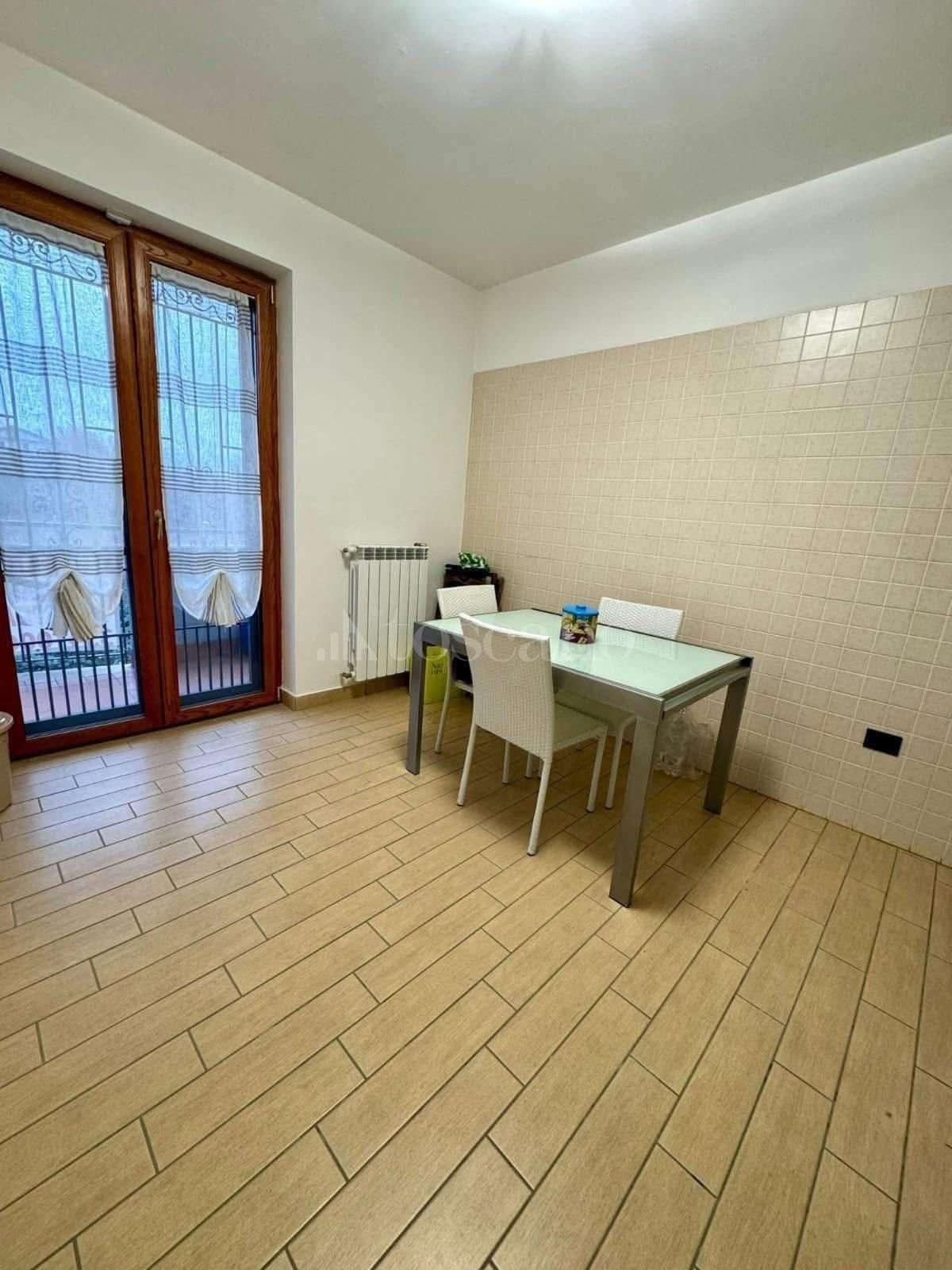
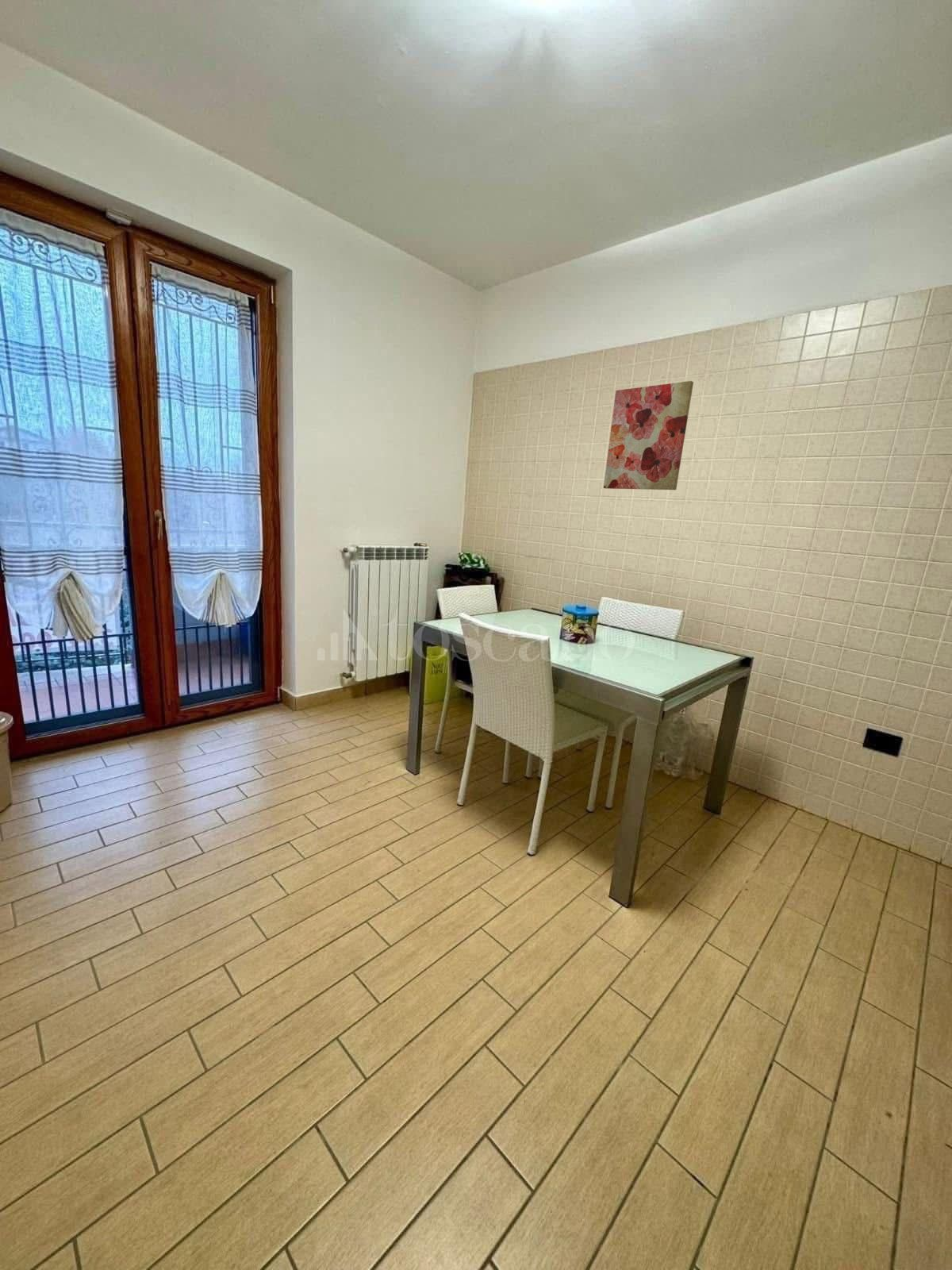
+ wall art (645, 438)
